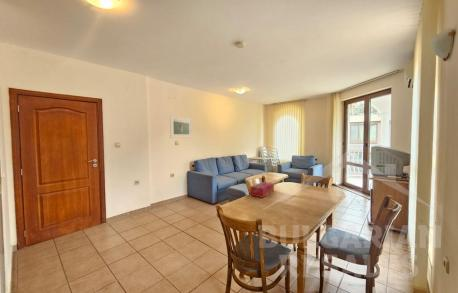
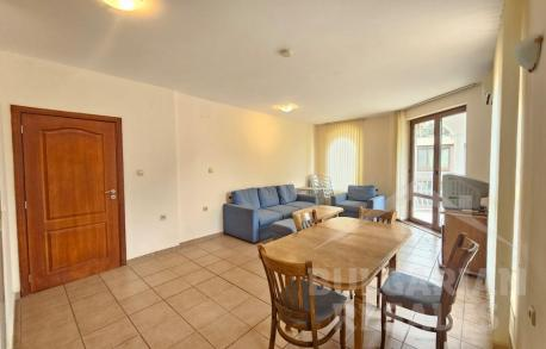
- tissue box (262, 189)
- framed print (181, 127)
